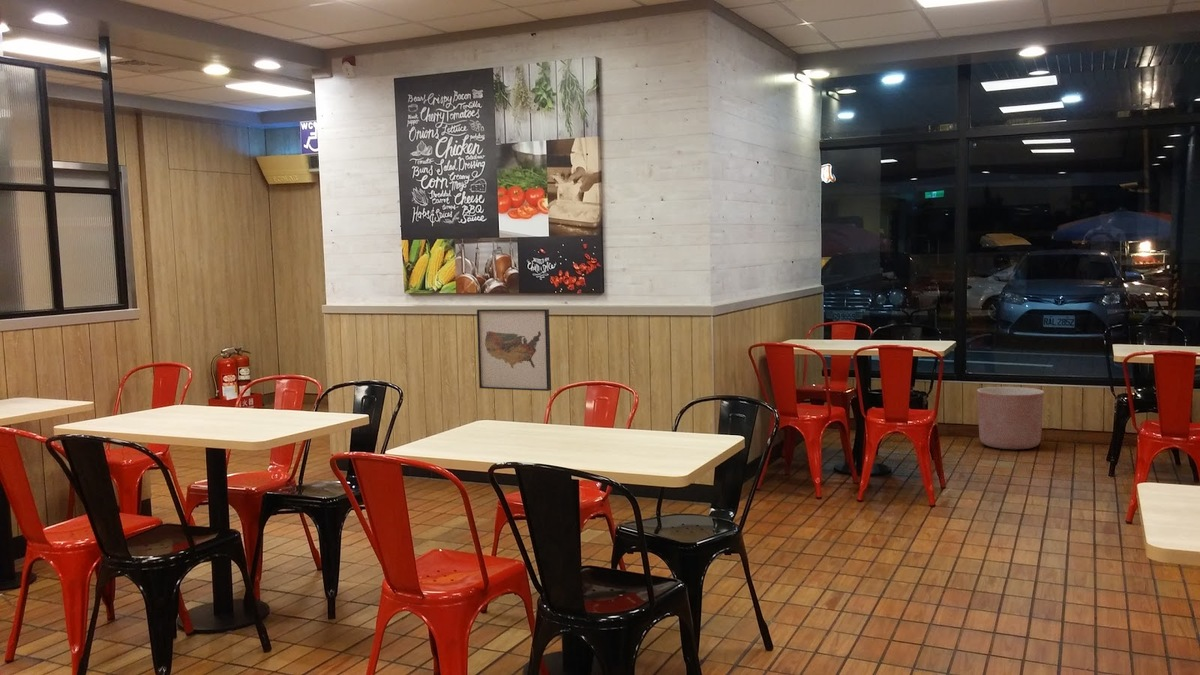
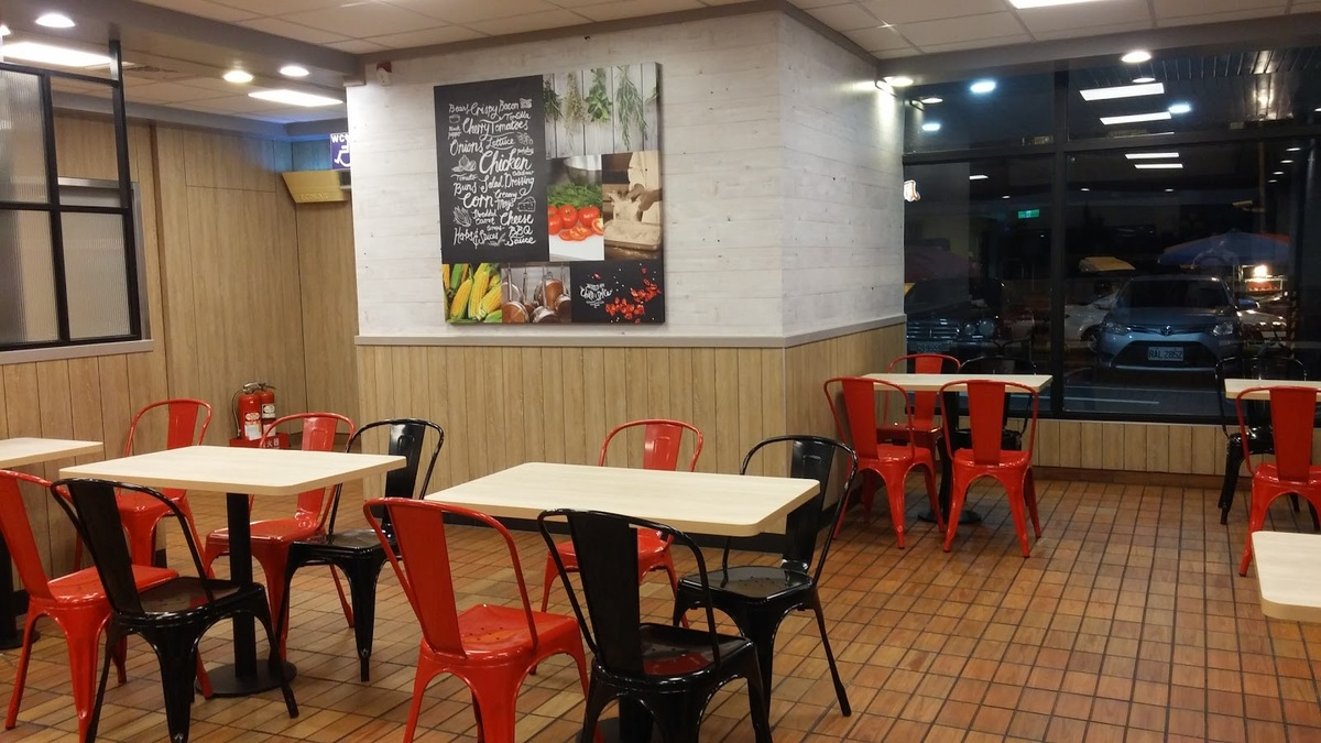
- wall art (513, 349)
- planter (1009, 418)
